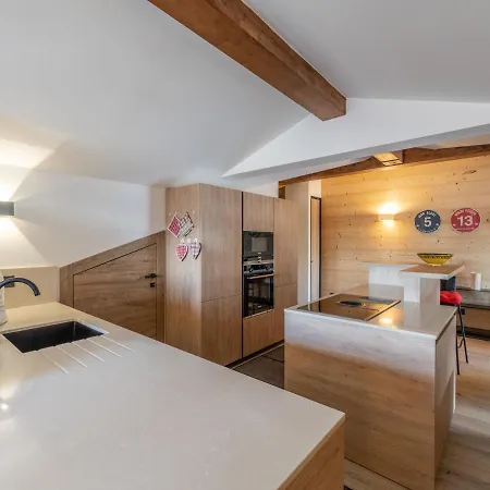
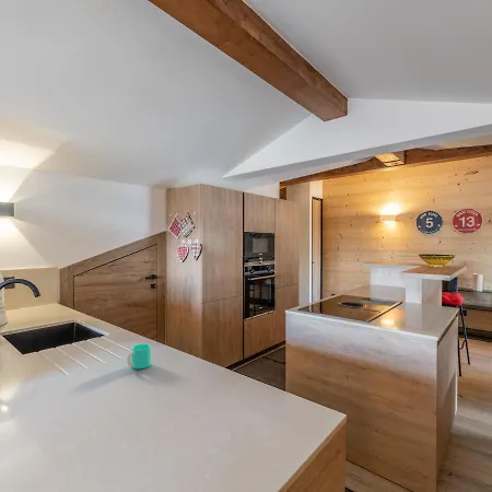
+ cup (138, 356)
